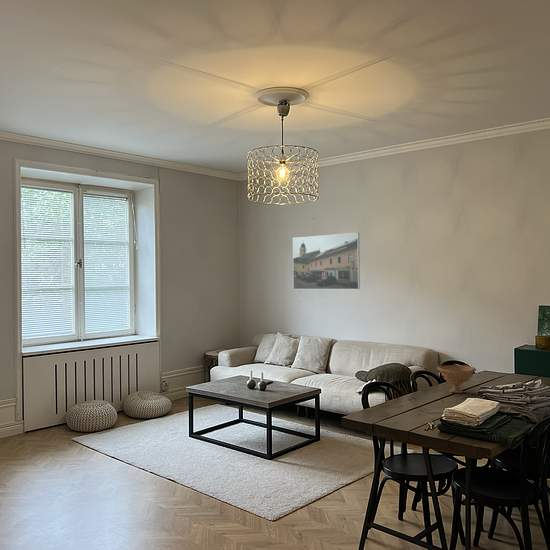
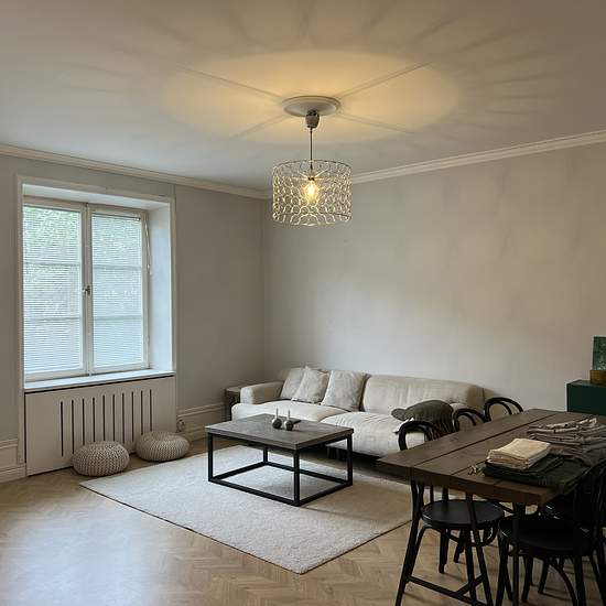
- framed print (324, 262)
- bowl (456, 379)
